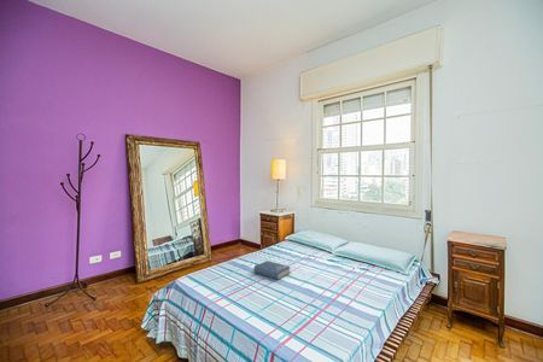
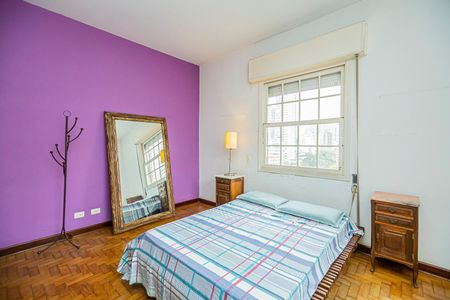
- book (272, 269)
